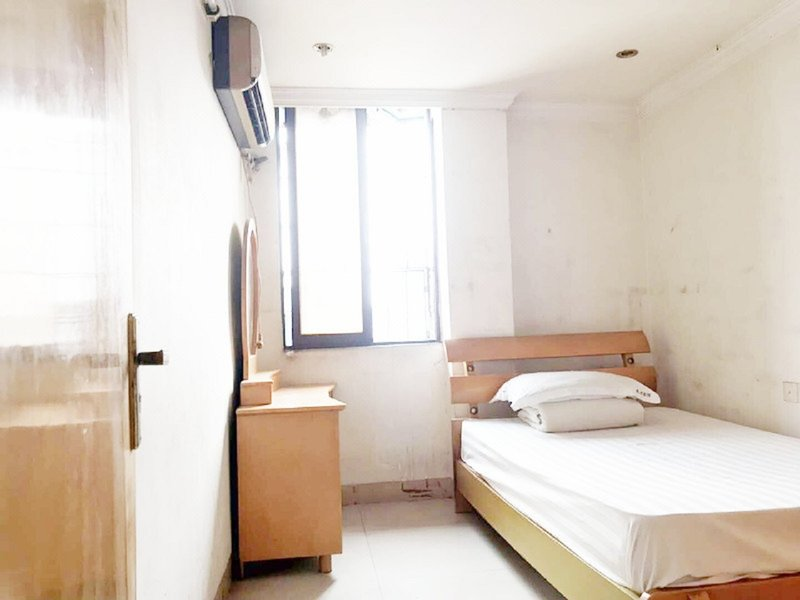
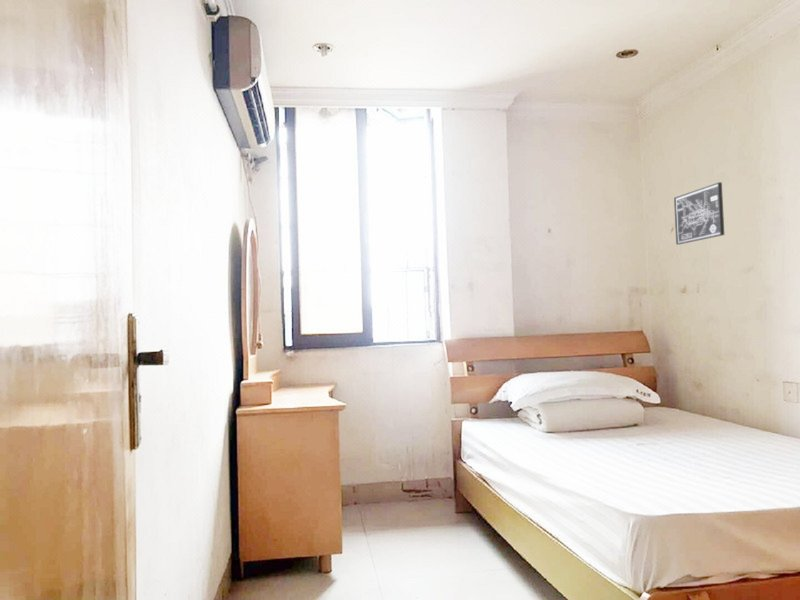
+ wall art (697, 215)
